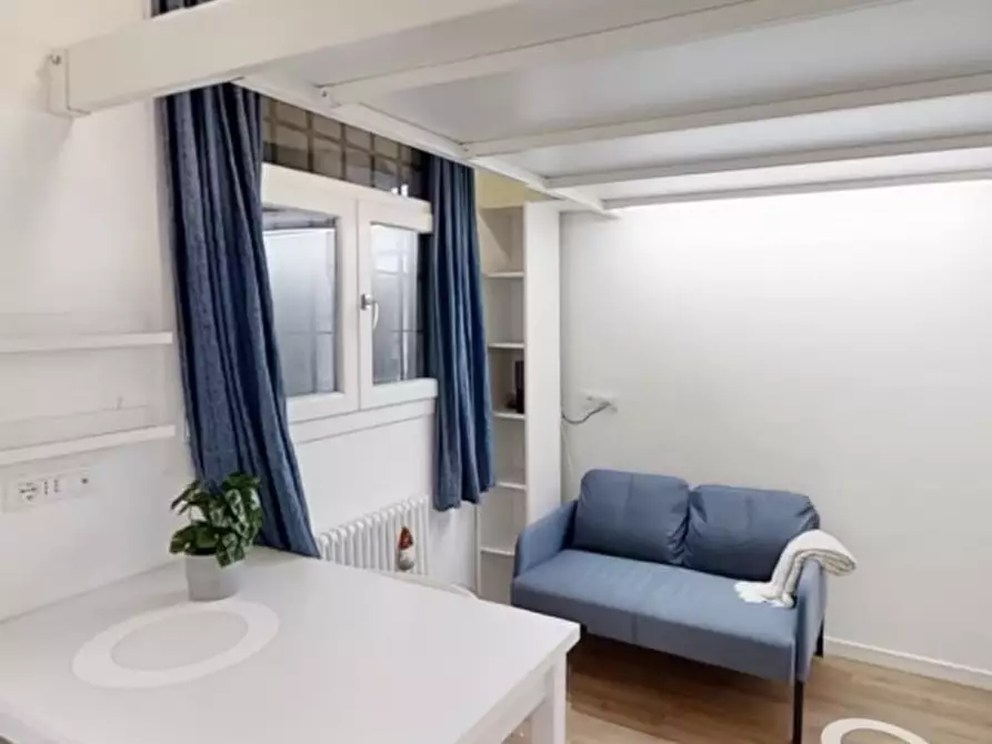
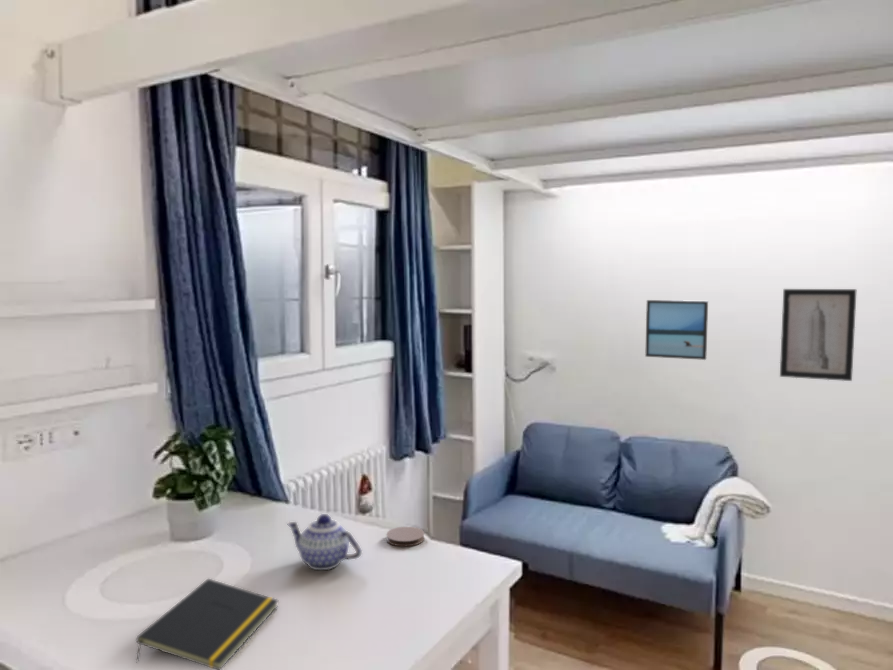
+ notepad (213, 619)
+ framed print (676, 329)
+ coaster (405, 536)
+ wall art (817, 334)
+ teapot (323, 539)
